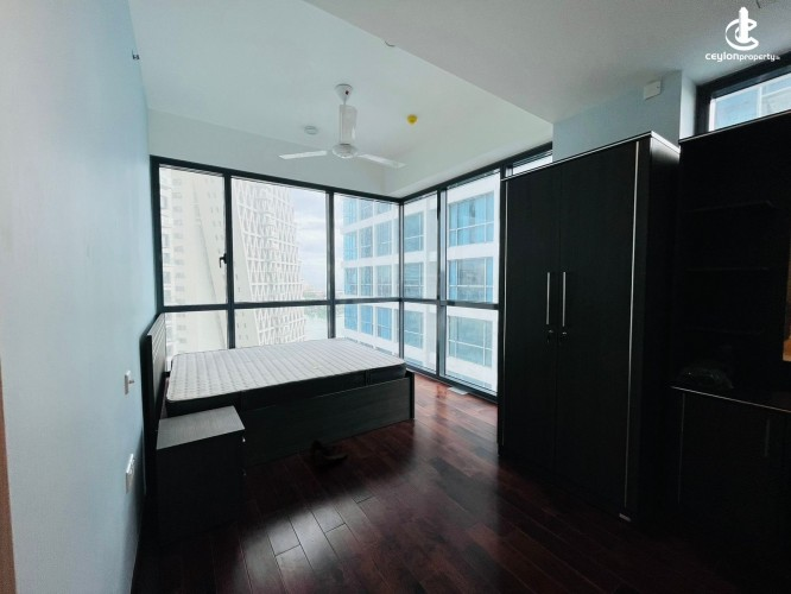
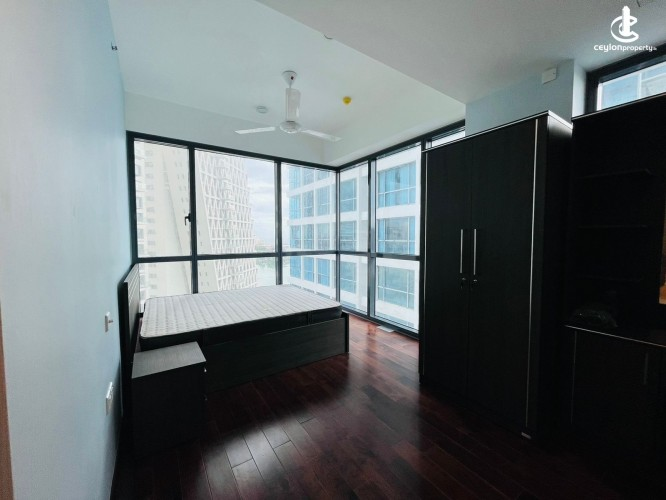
- shoes (327, 449)
